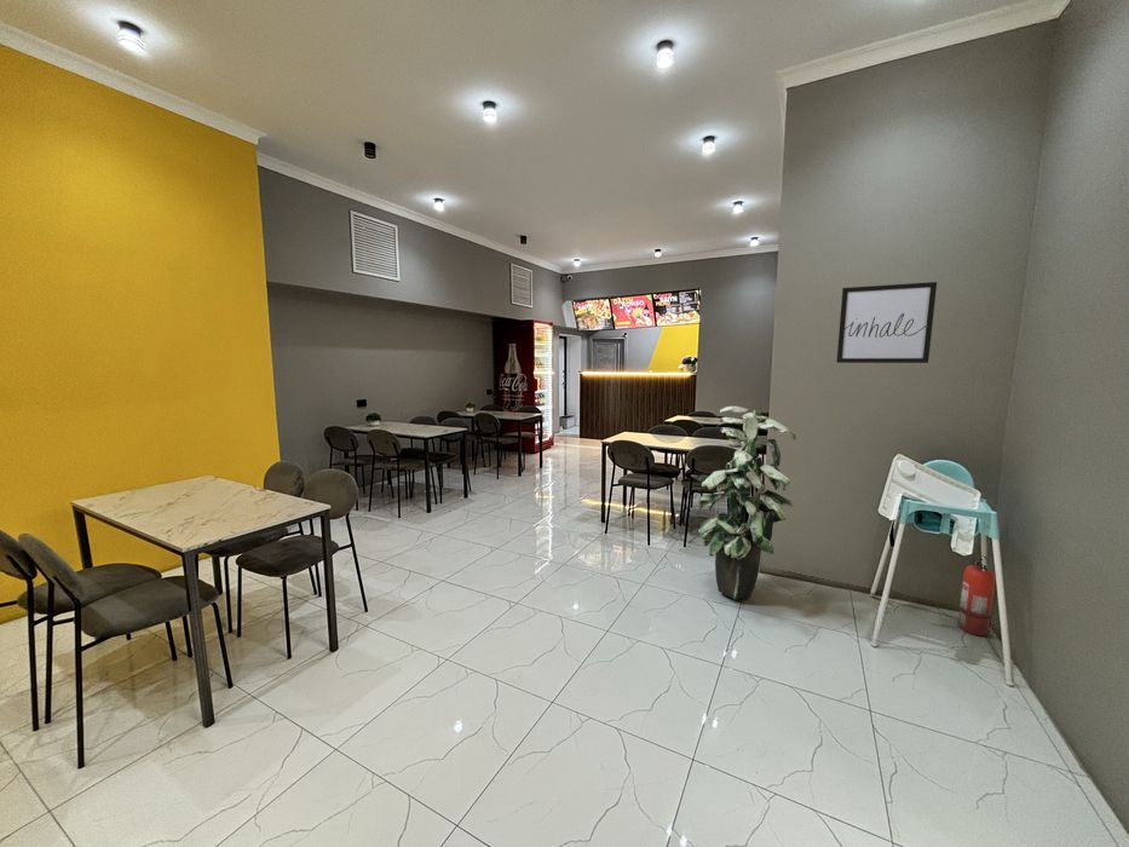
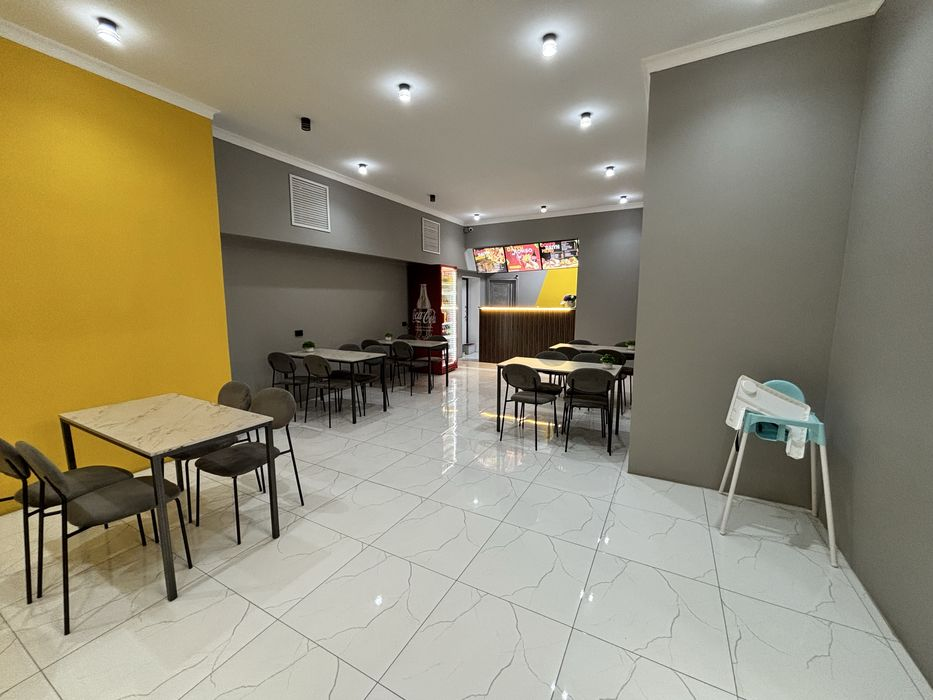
- indoor plant (738, 500)
- wall art (883, 324)
- fire extinguisher (977, 589)
